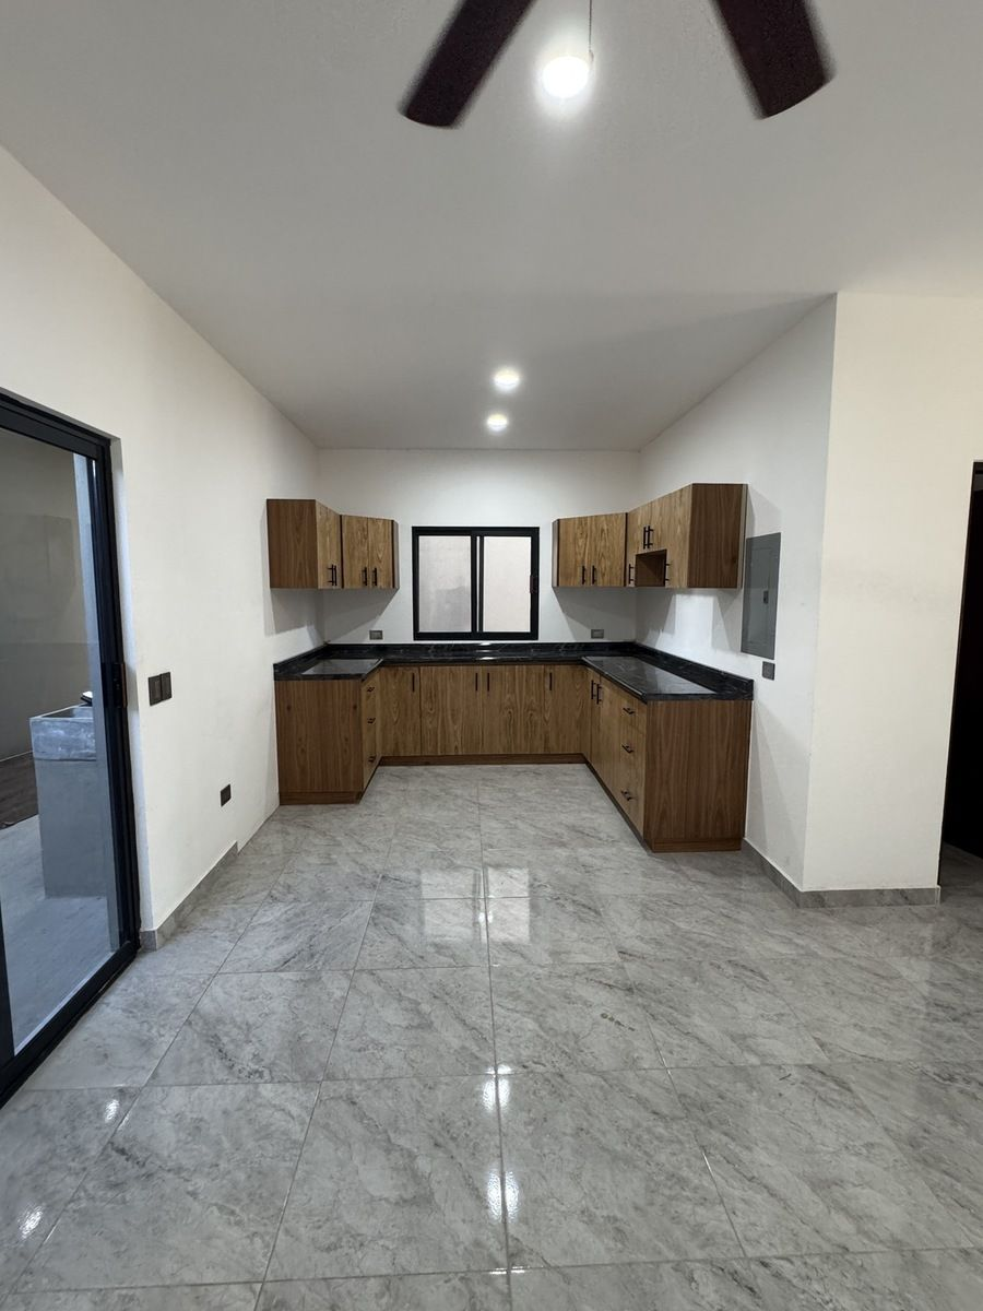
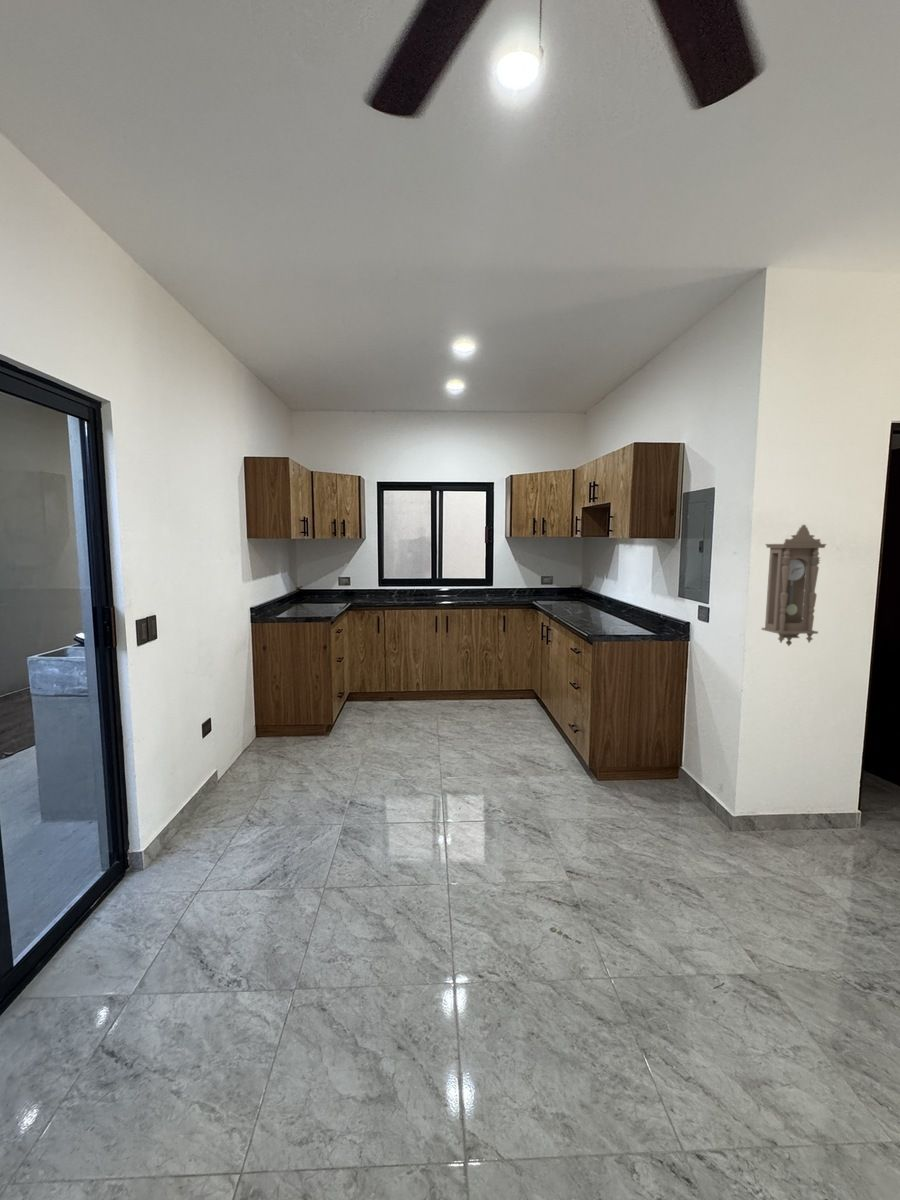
+ pendulum clock (792, 586)
